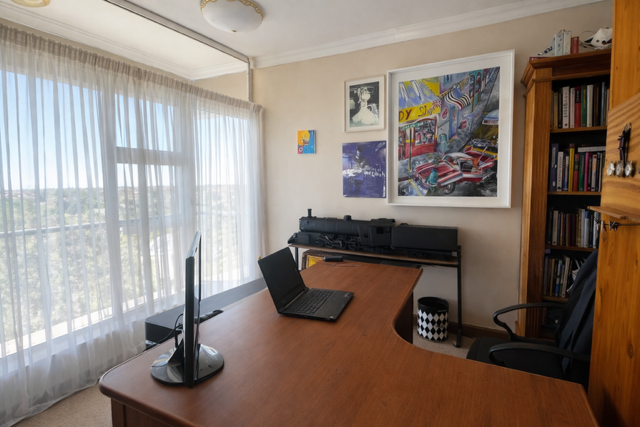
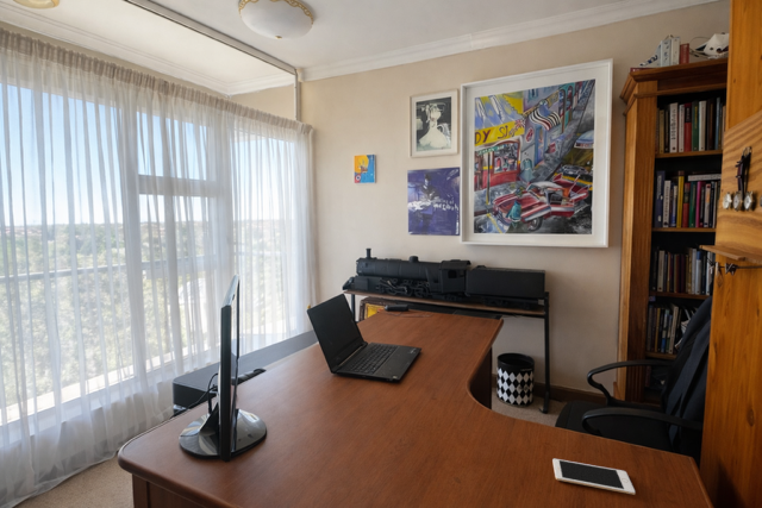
+ cell phone (591, 475)
